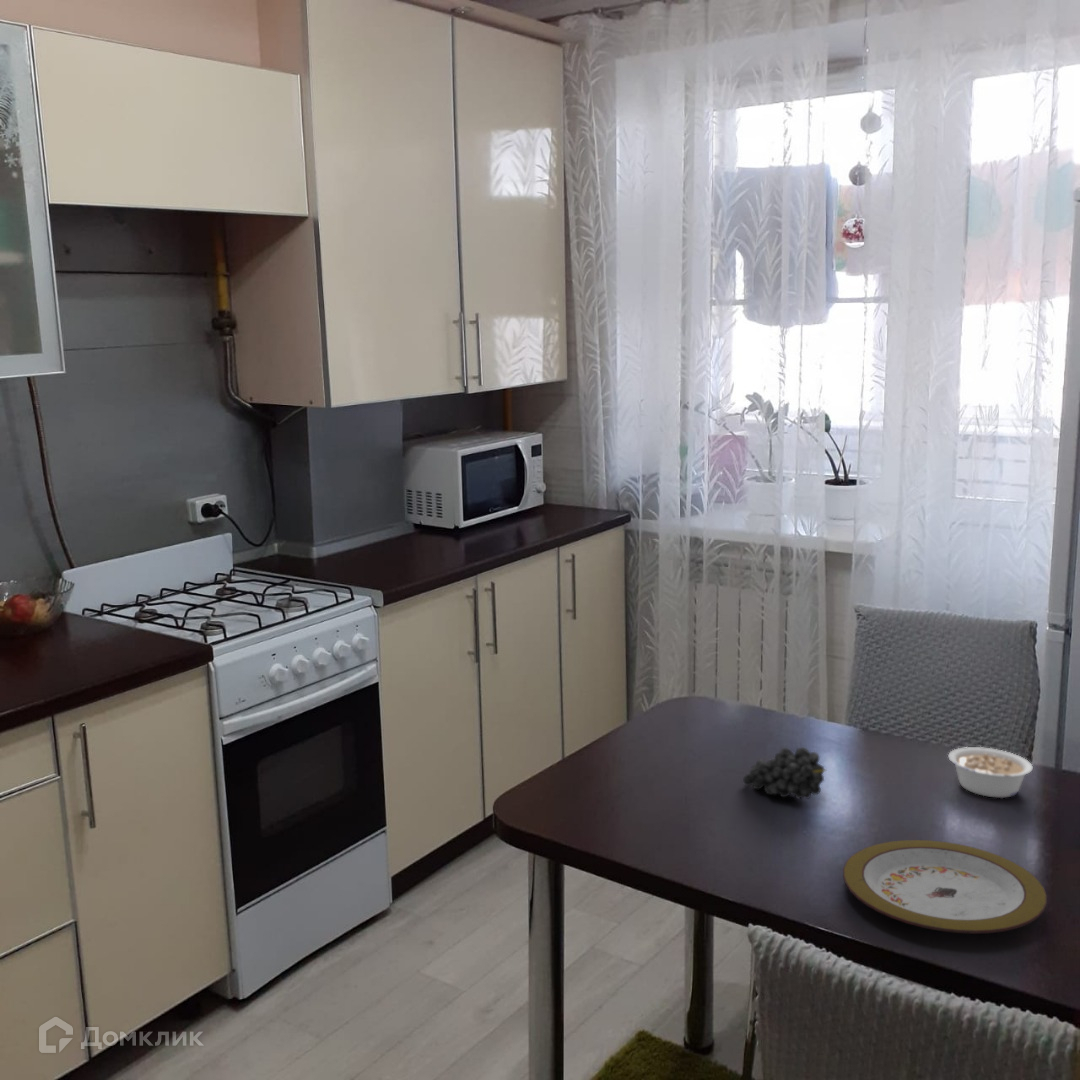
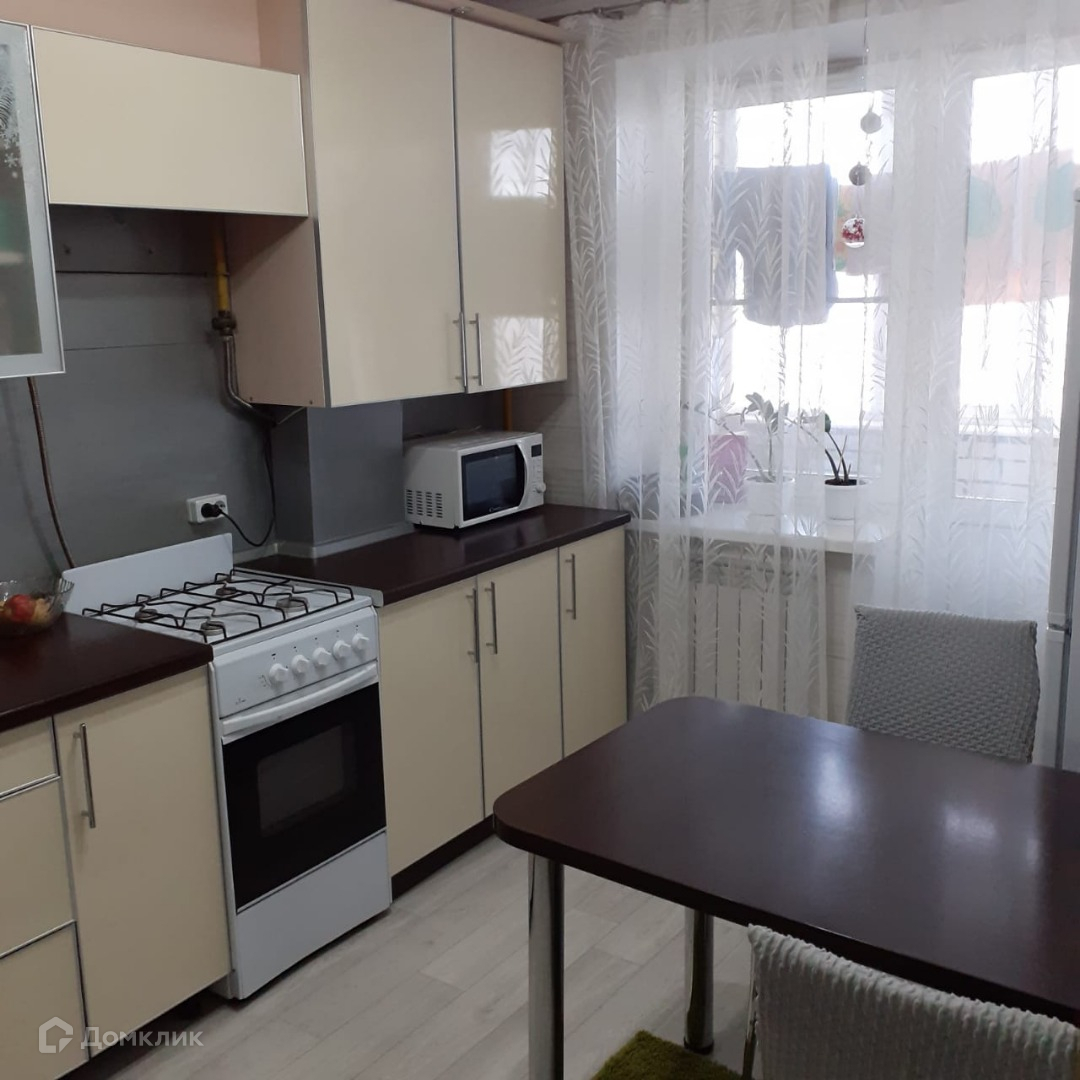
- plate (941, 889)
- fruit (788, 768)
- legume (992, 772)
